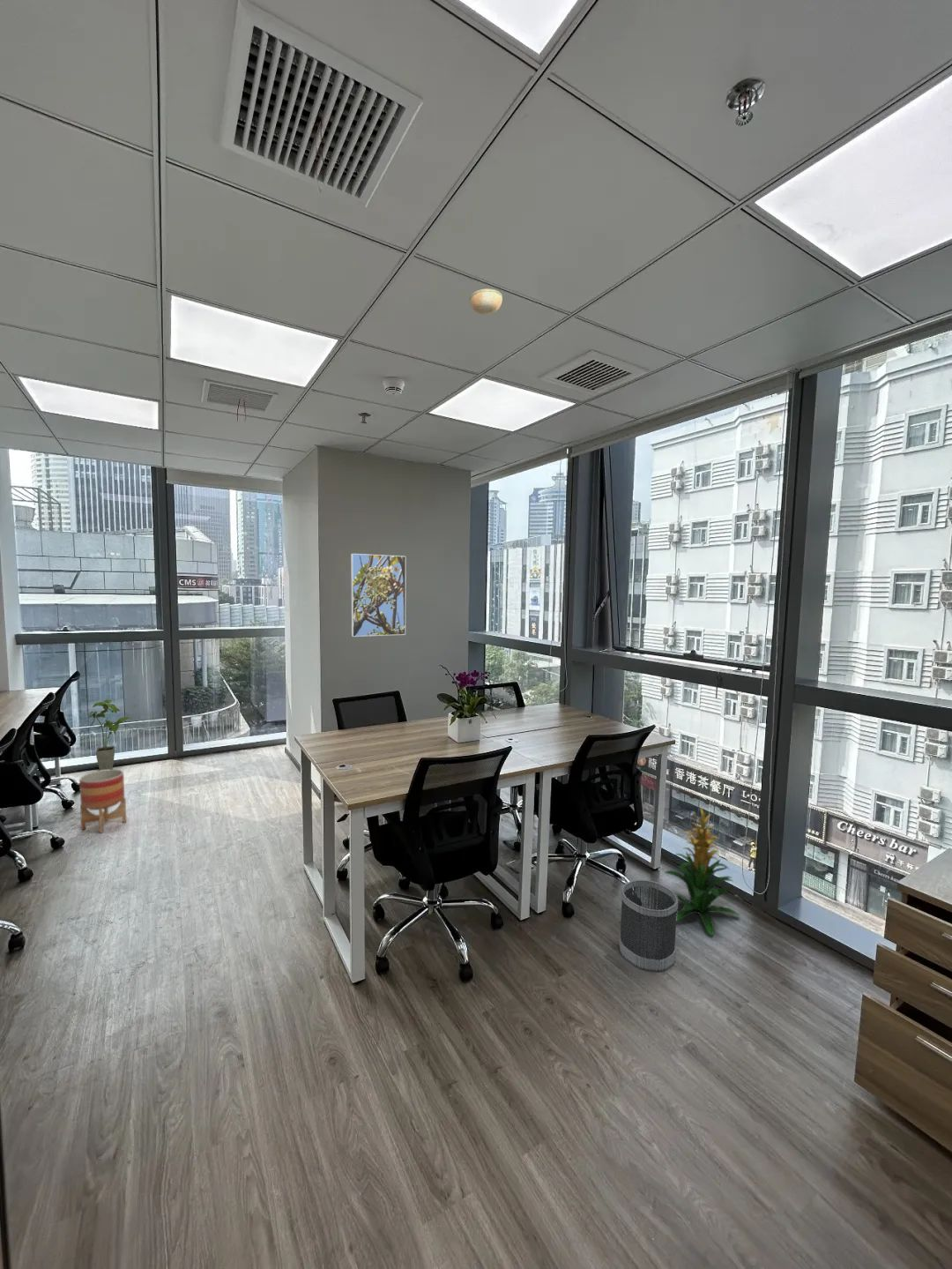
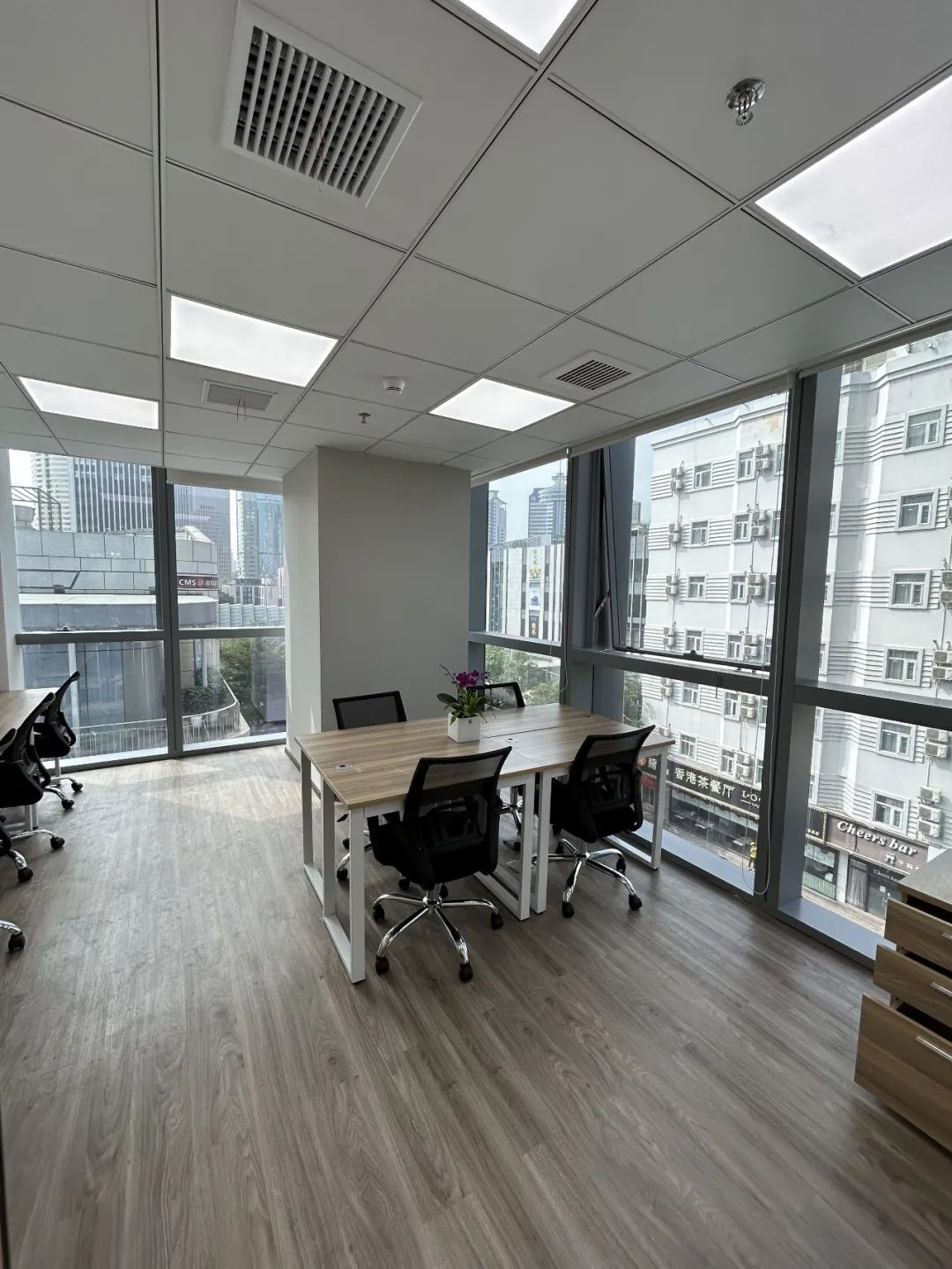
- smoke detector (486, 302)
- planter (103, 800)
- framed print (379, 595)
- house plant (110, 734)
- indoor plant (701, 862)
- wastebasket (648, 923)
